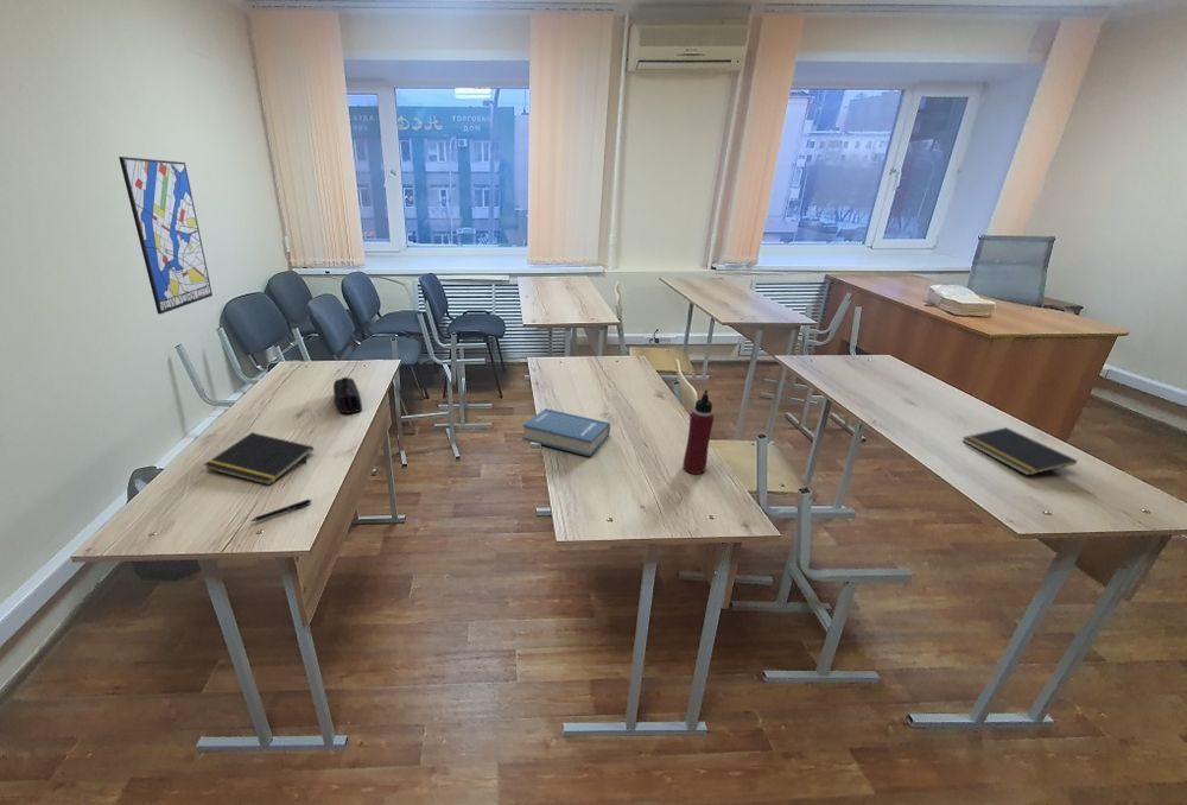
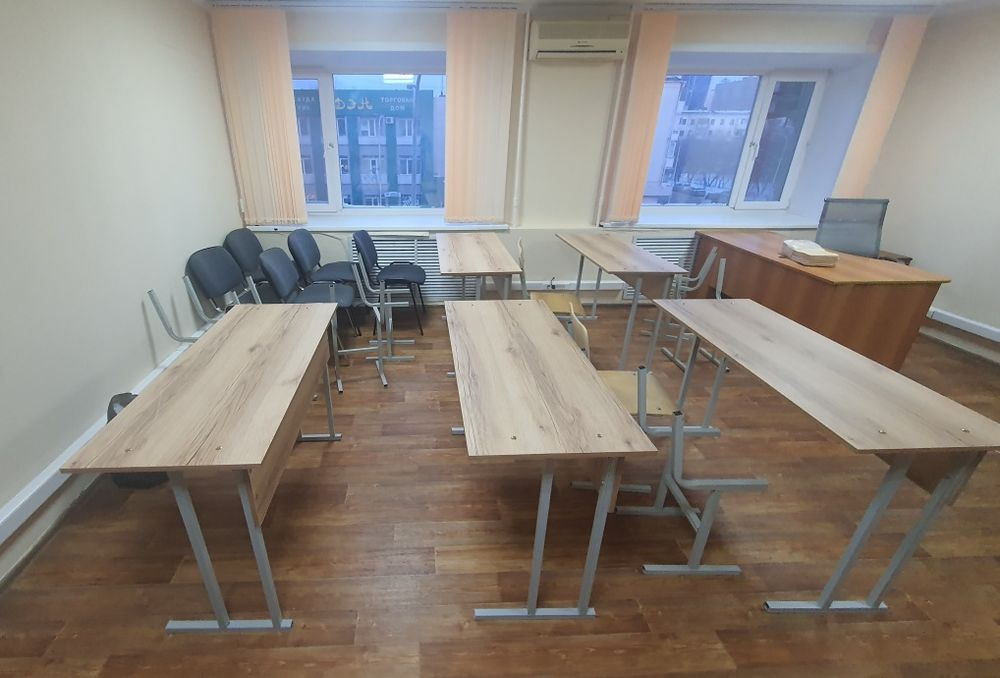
- notepad (260, 457)
- pen (281, 511)
- pencil case (347, 389)
- hardback book (566, 430)
- water bottle (699, 431)
- notepad (1016, 449)
- wall art (171, 235)
